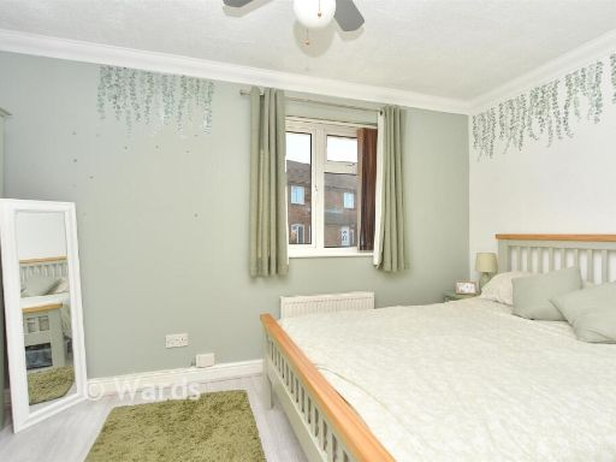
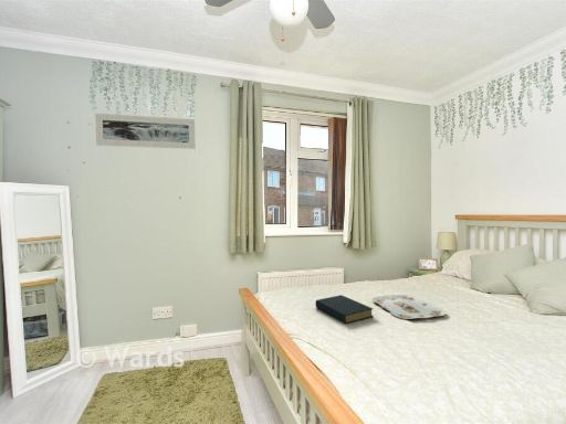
+ serving tray (406, 306)
+ hardback book (343, 307)
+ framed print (147, 131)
